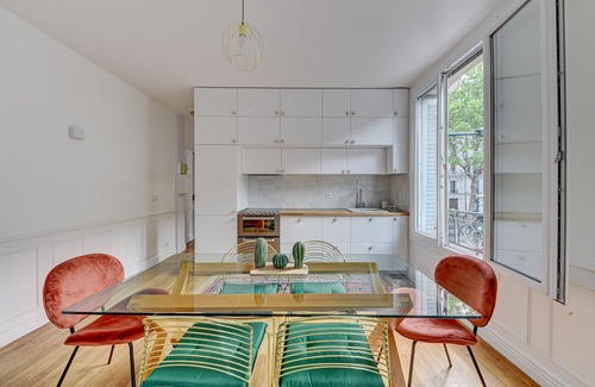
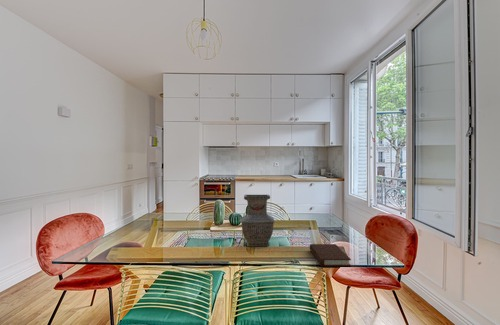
+ book (328, 254)
+ vase (257, 219)
